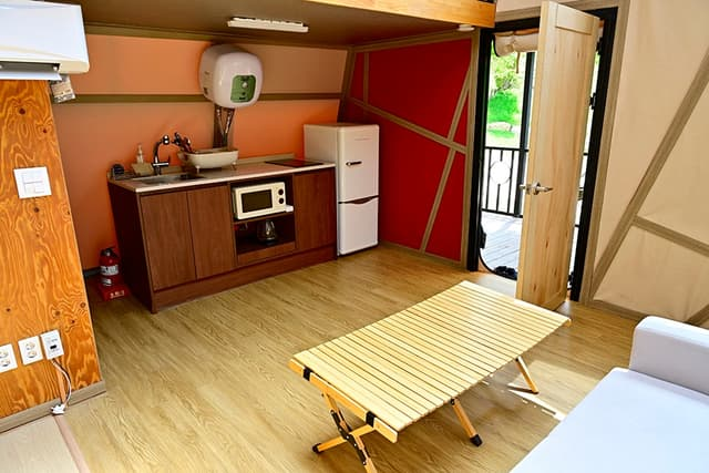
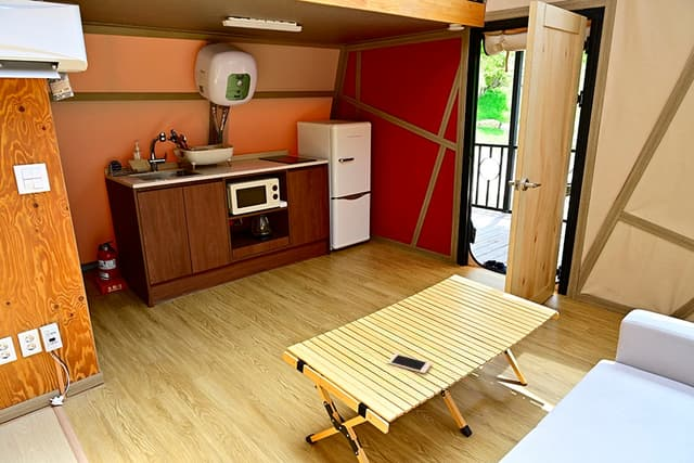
+ cell phone (409, 363)
